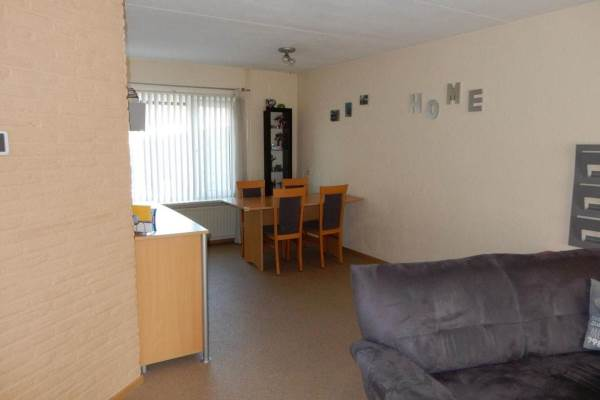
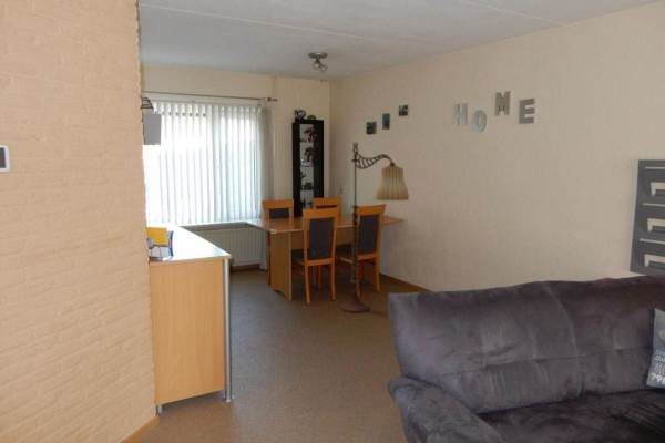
+ floor lamp (357, 229)
